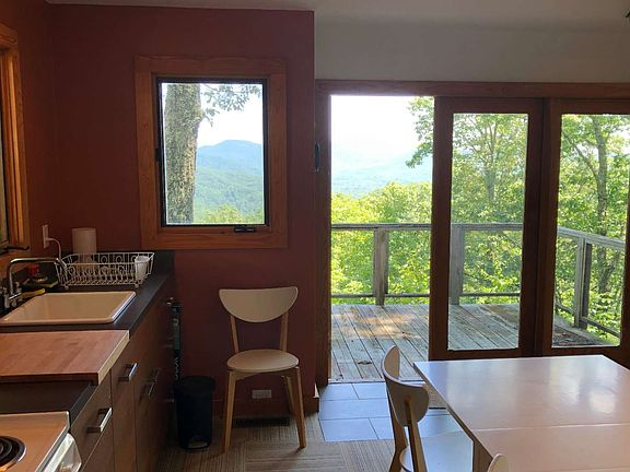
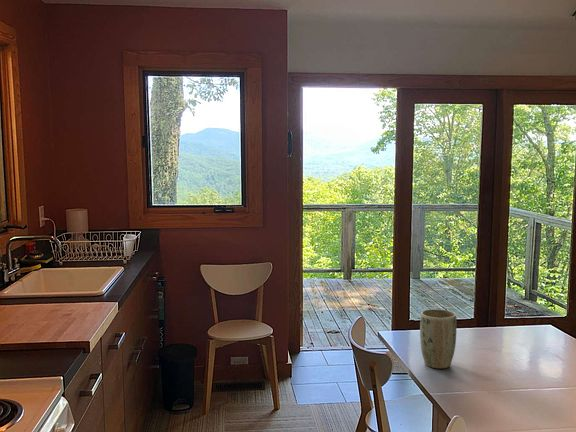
+ plant pot (438, 338)
